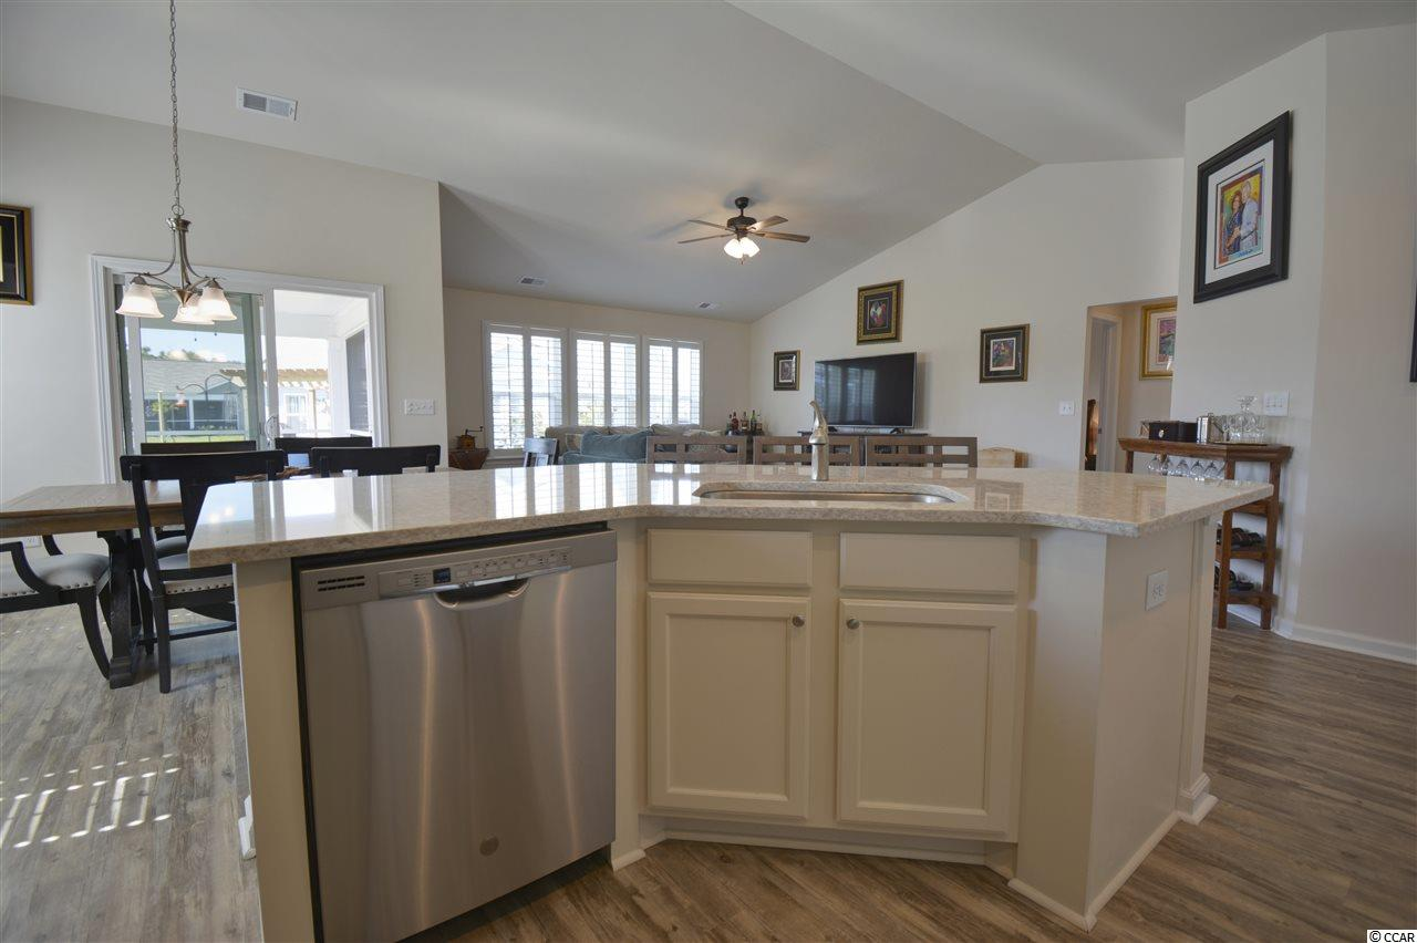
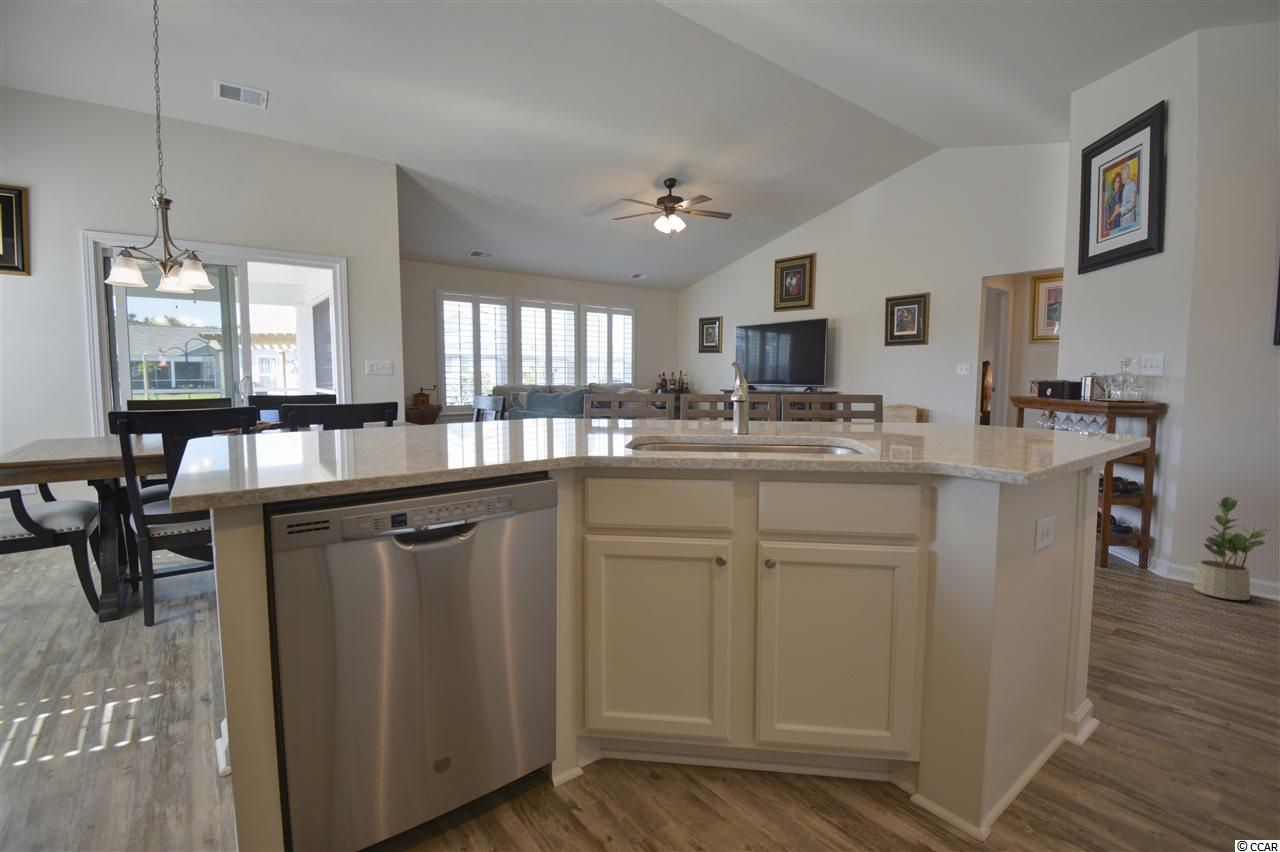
+ potted plant (1231, 546)
